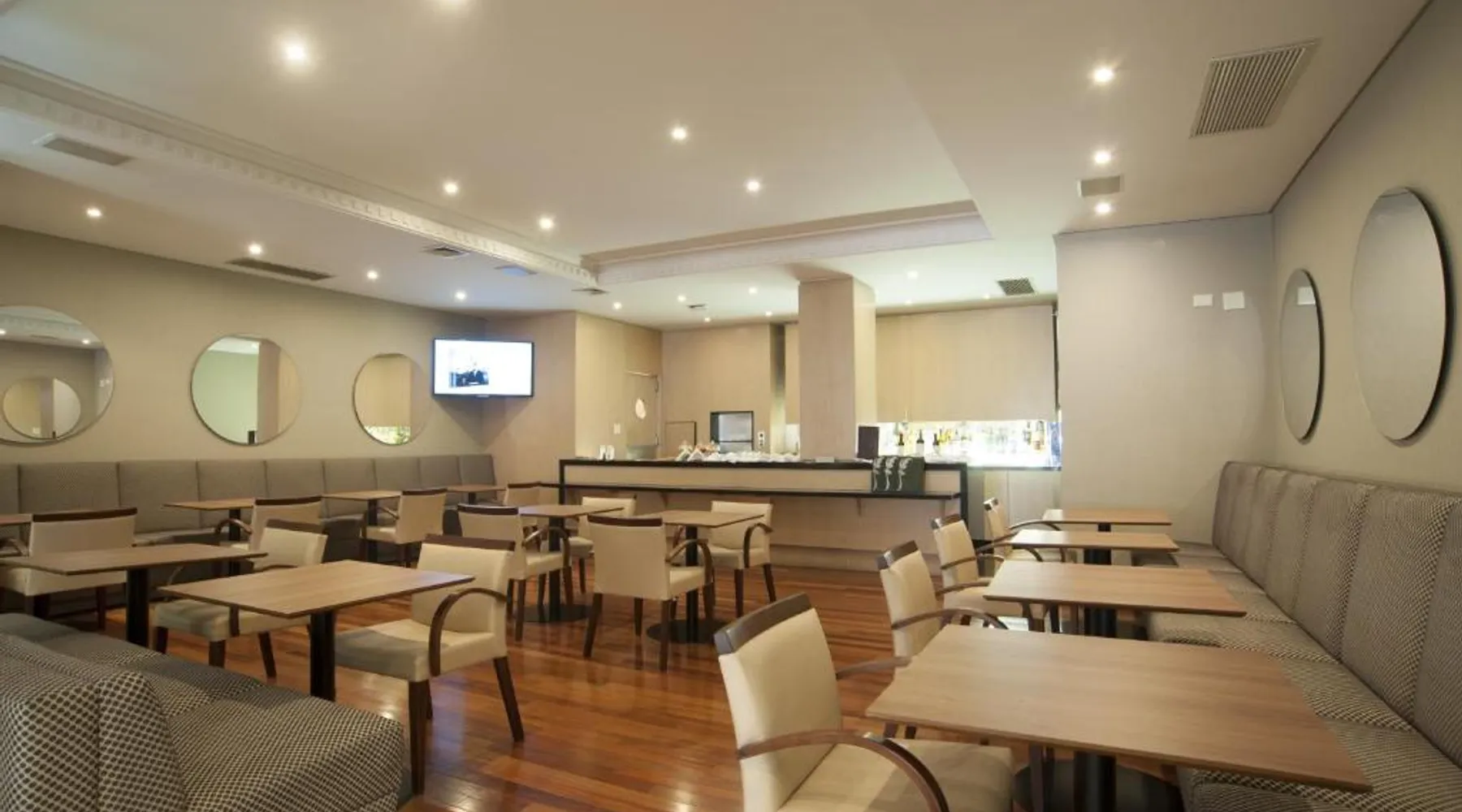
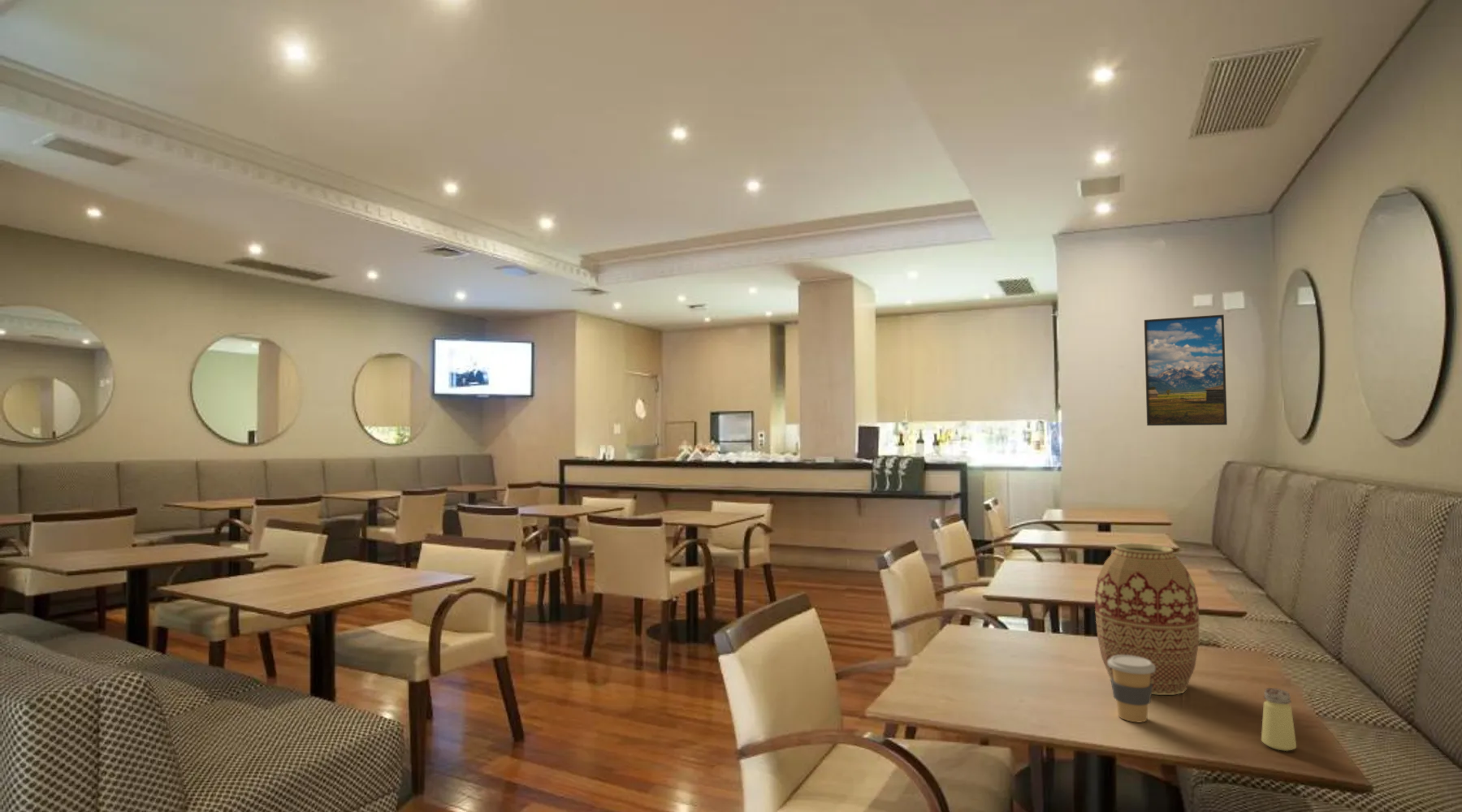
+ vase (1145, 615)
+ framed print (1184, 371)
+ saltshaker (1278, 717)
+ coffee cup (1131, 689)
